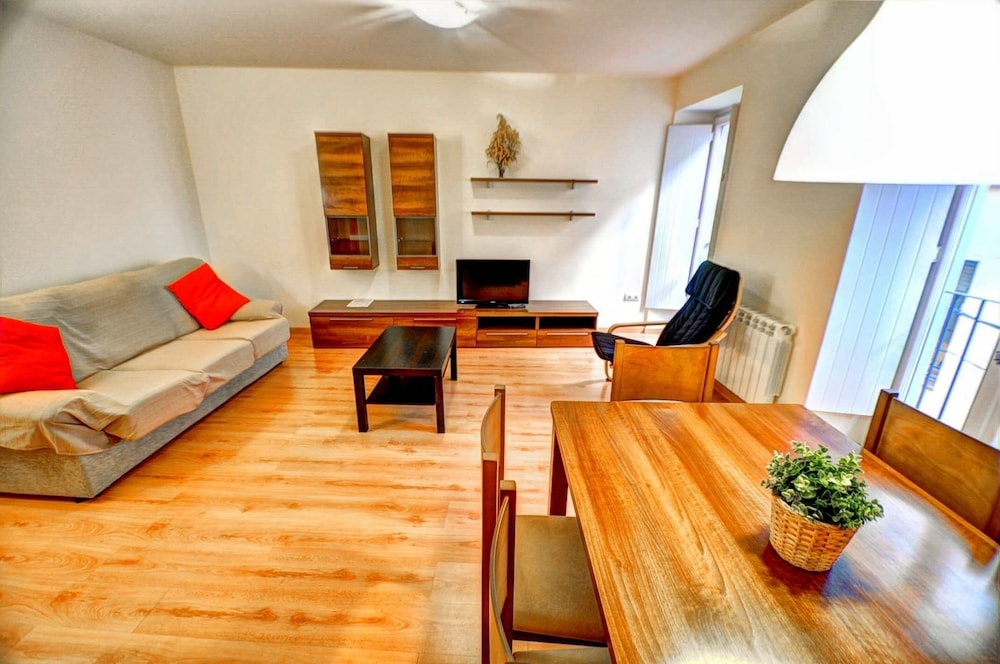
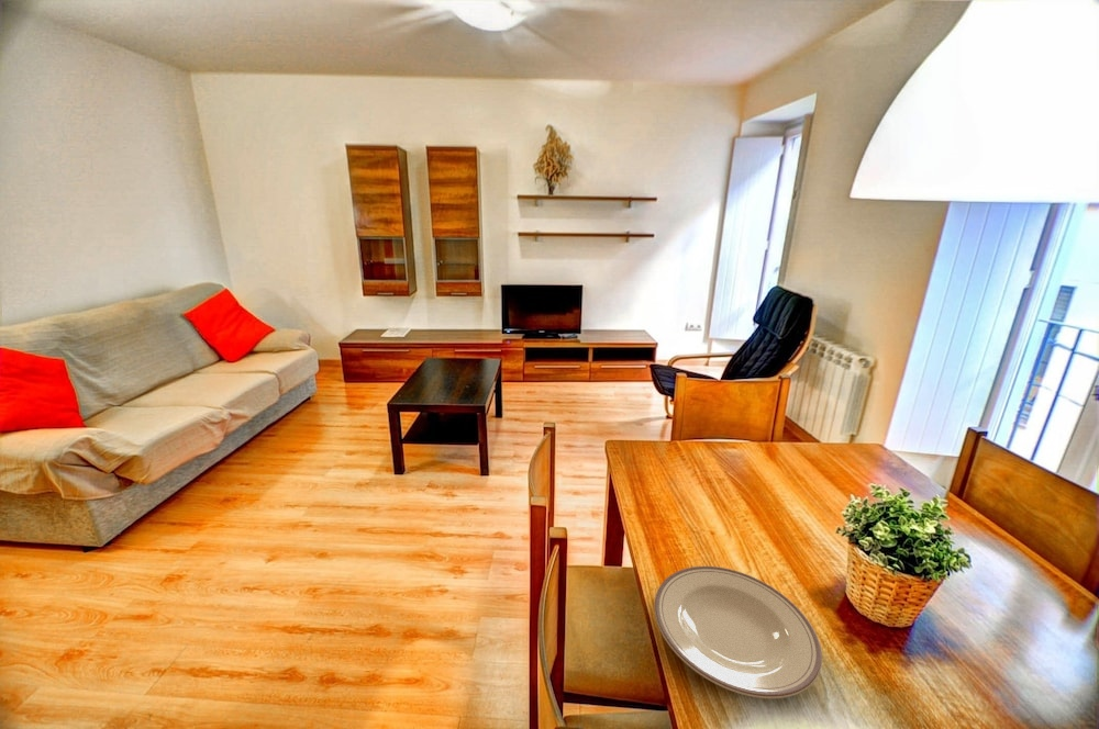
+ plate (731, 627)
